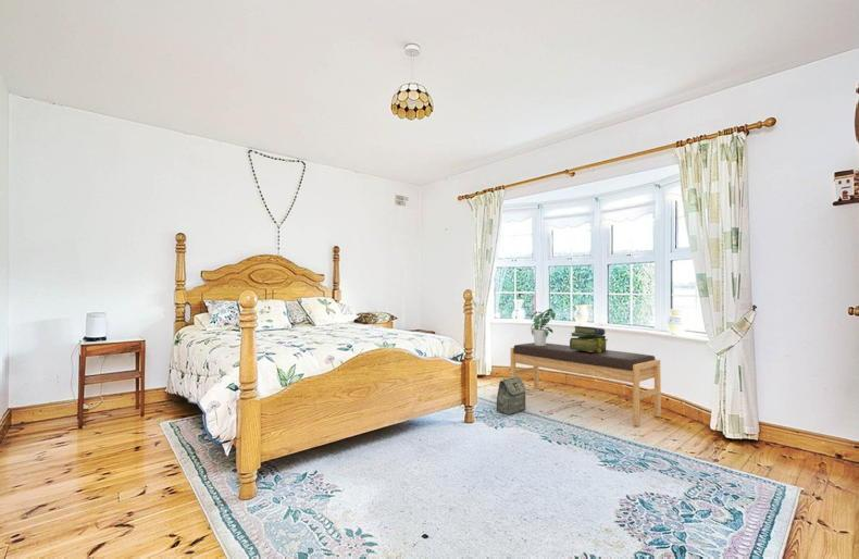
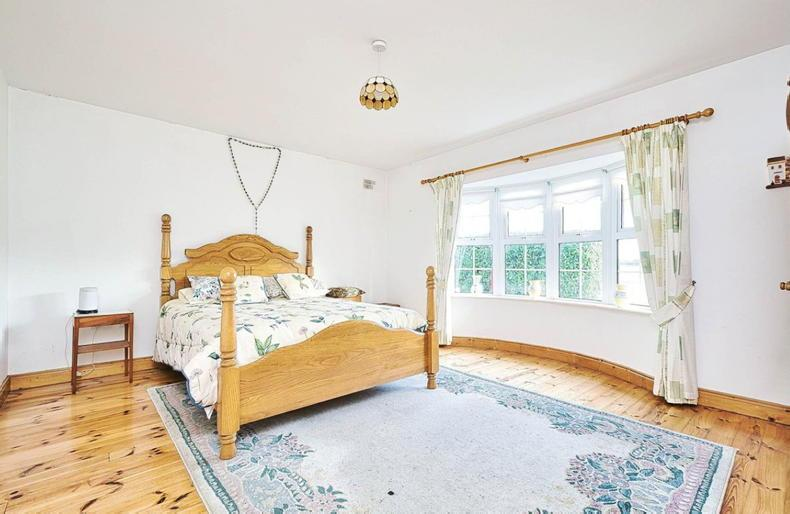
- bag (511, 394)
- bench (578, 373)
- potted plant (543, 326)
- stack of books (588, 338)
